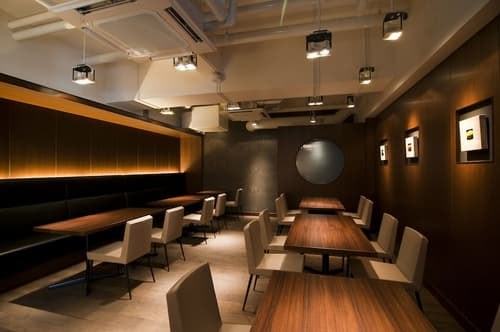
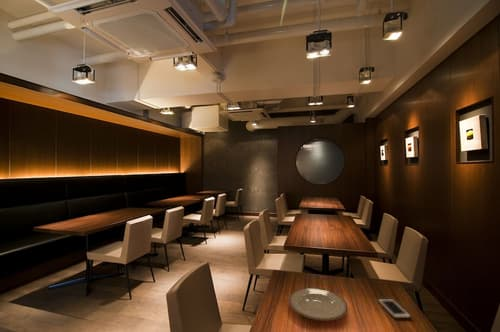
+ plate (317, 305)
+ cell phone (393, 308)
